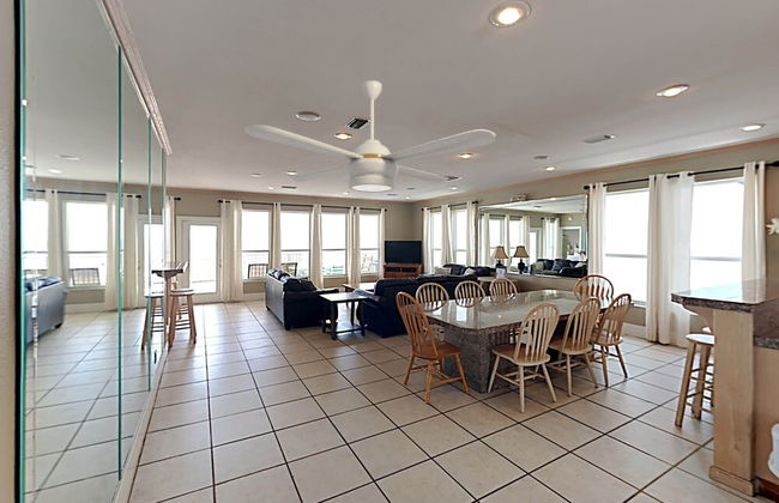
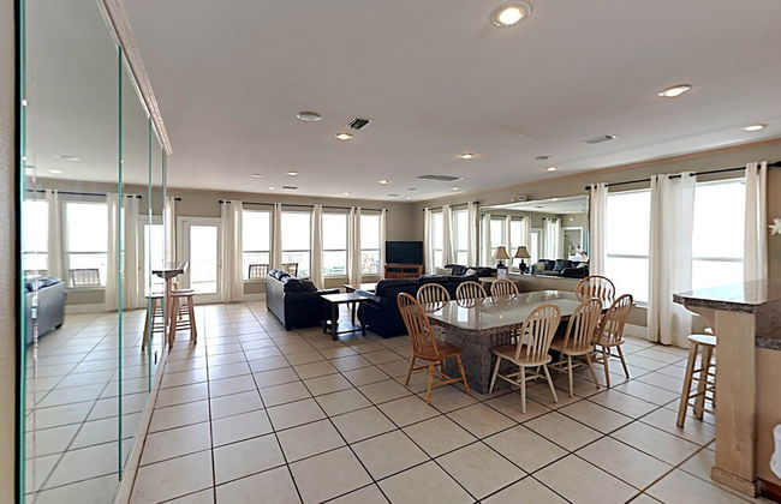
- ceiling fan (372, 137)
